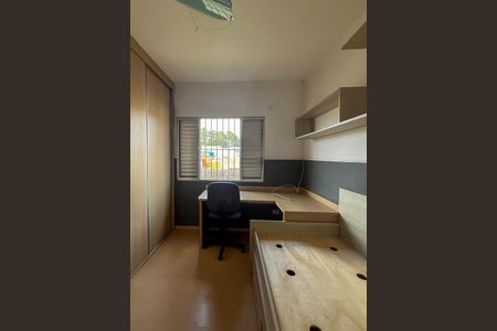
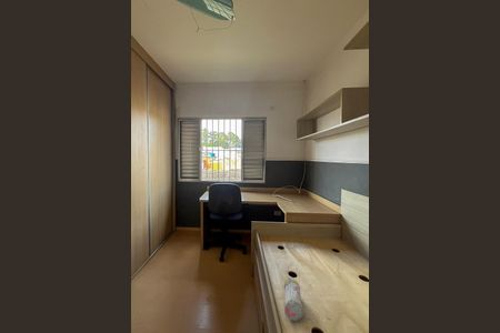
+ pencil case (292, 297)
